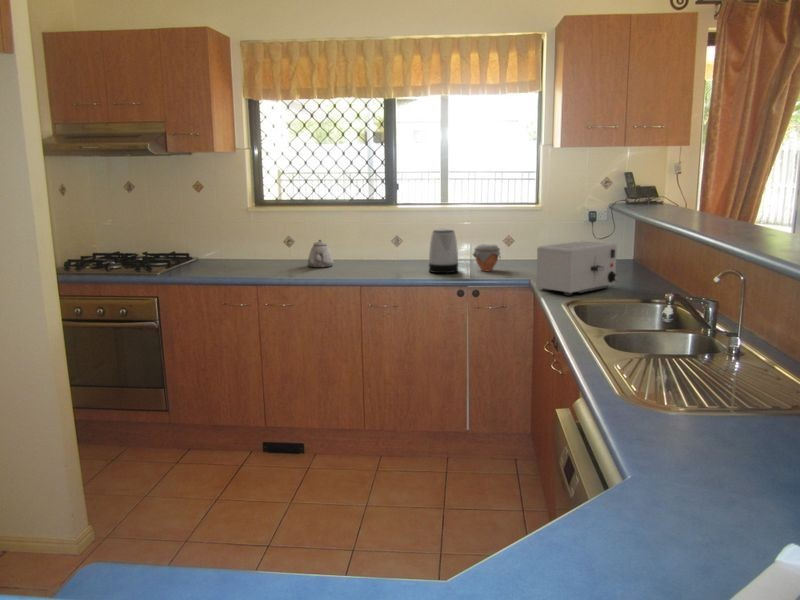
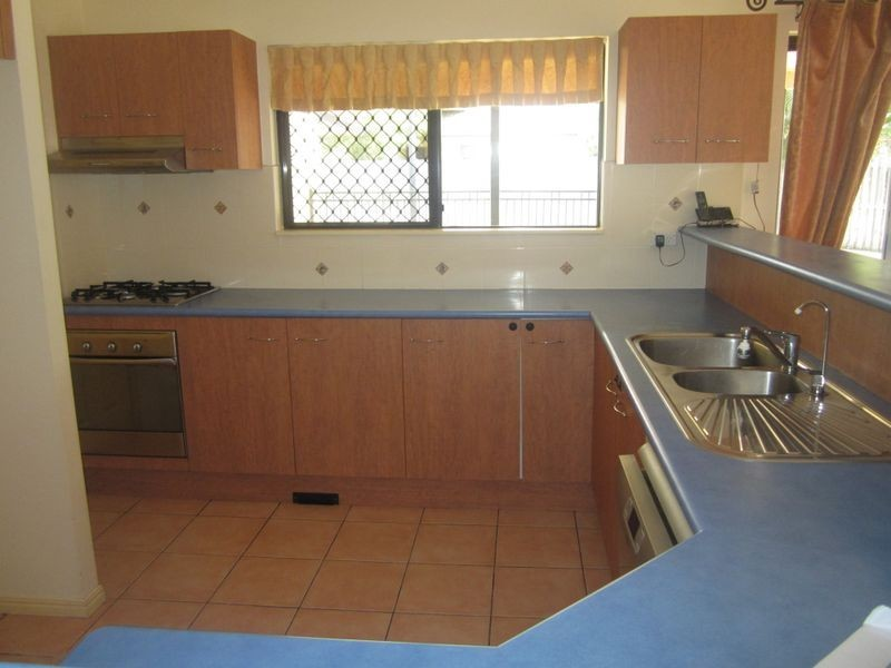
- kettle (442, 249)
- jar (486, 257)
- toaster (579, 267)
- teapot (320, 253)
